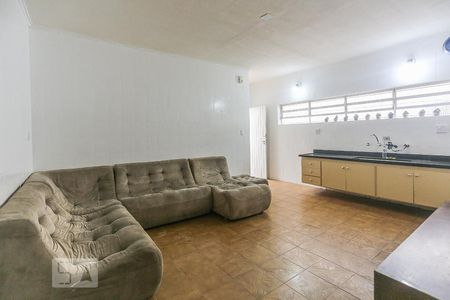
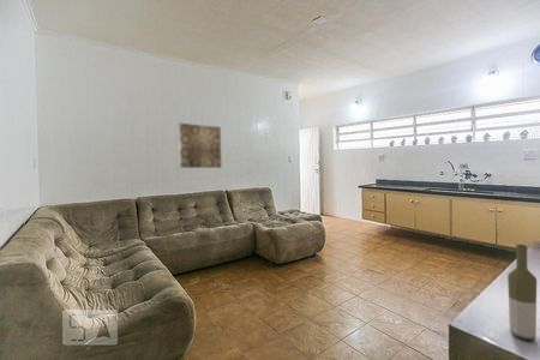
+ wall art (200, 146)
+ bottle (522, 290)
